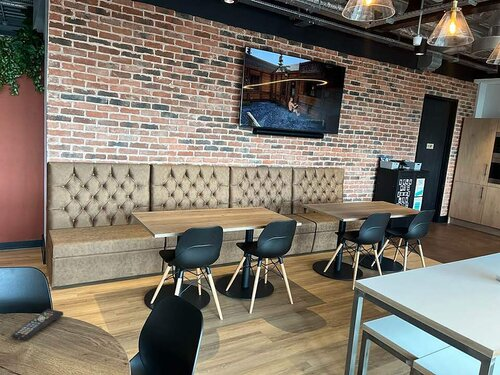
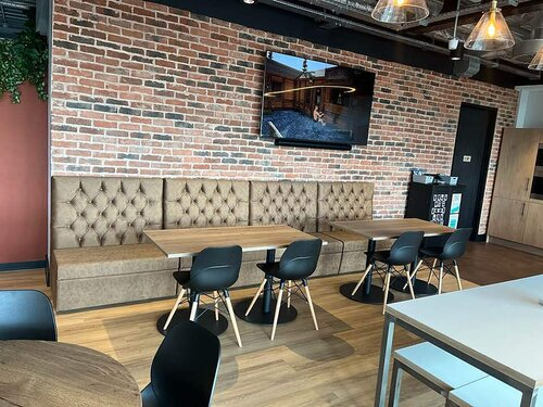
- remote control (39, 323)
